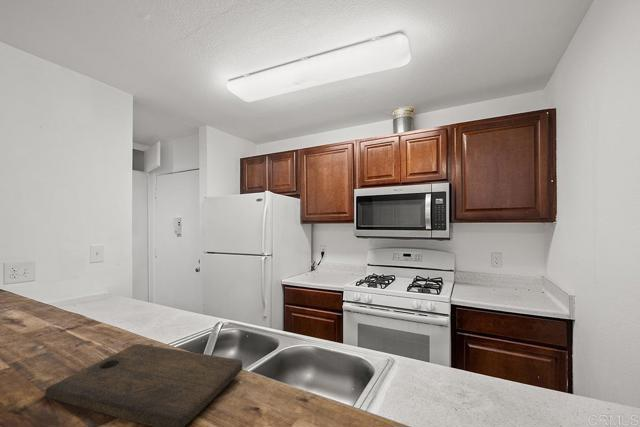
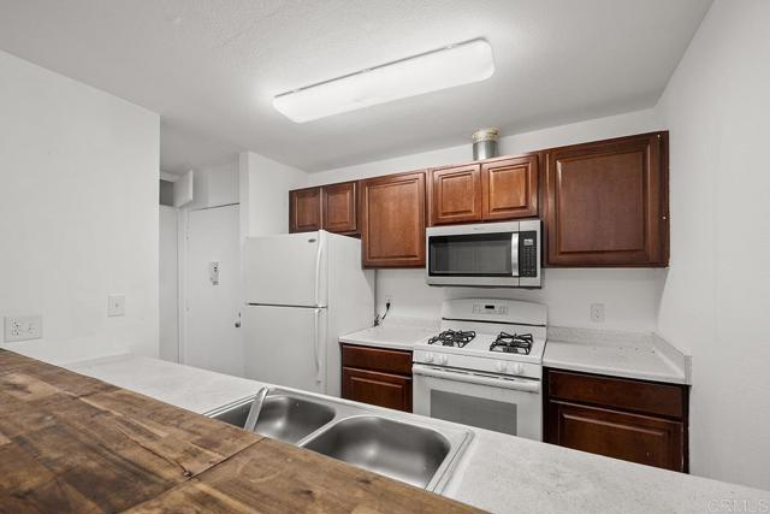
- cutting board (152, 378)
